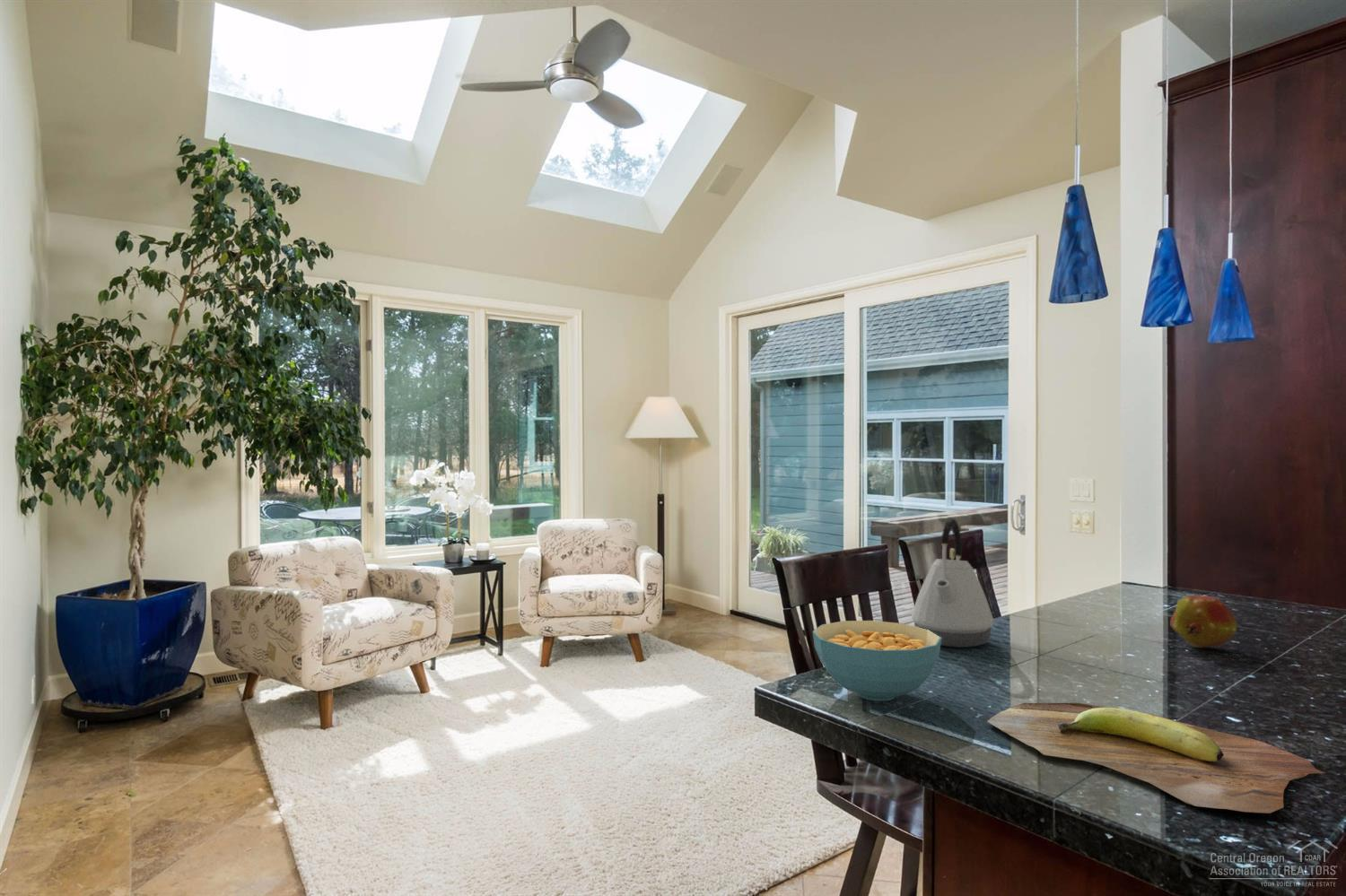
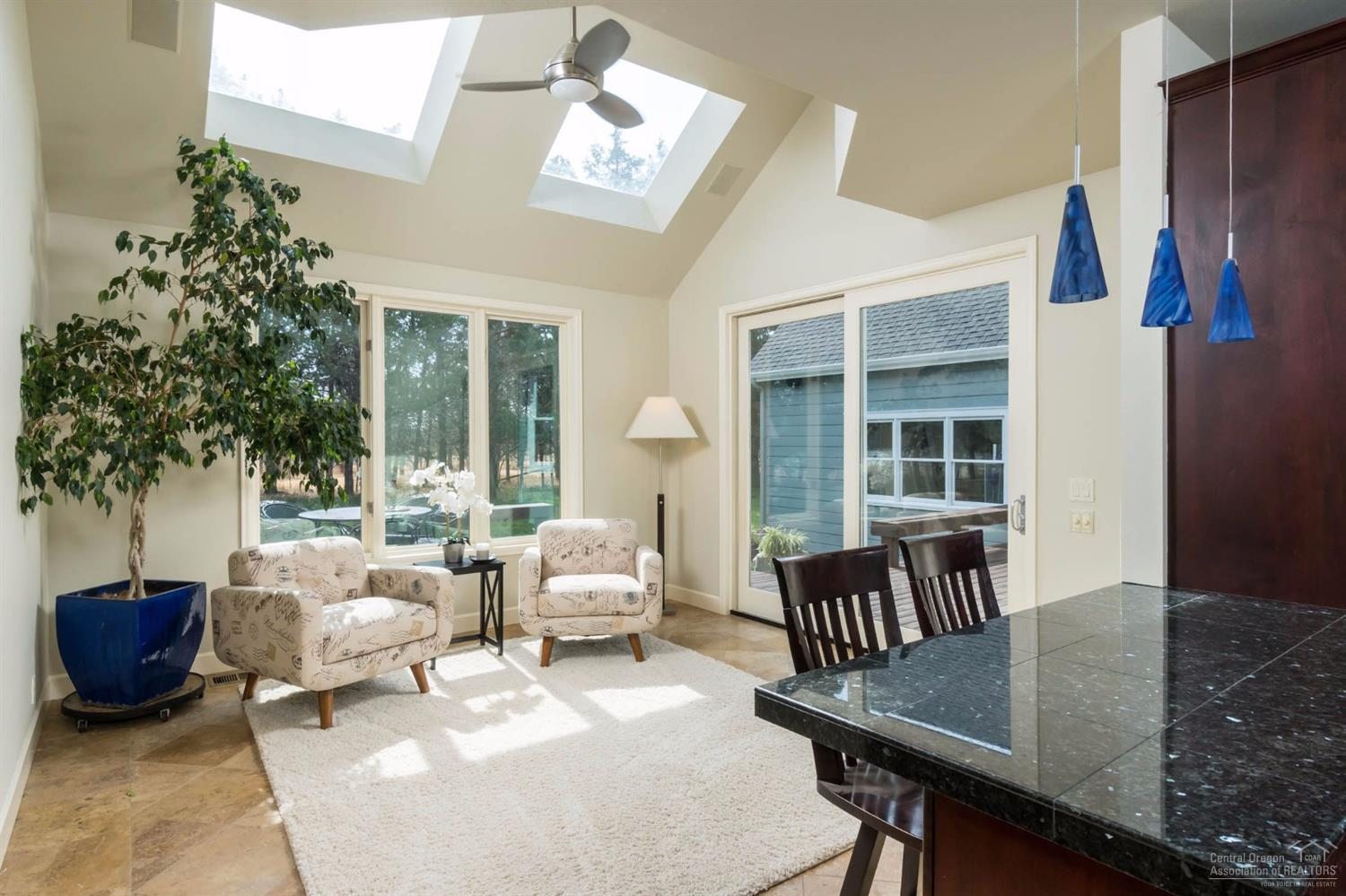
- fruit (1202, 622)
- kettle (951, 579)
- cereal bowl (876, 664)
- cutting board (1137, 732)
